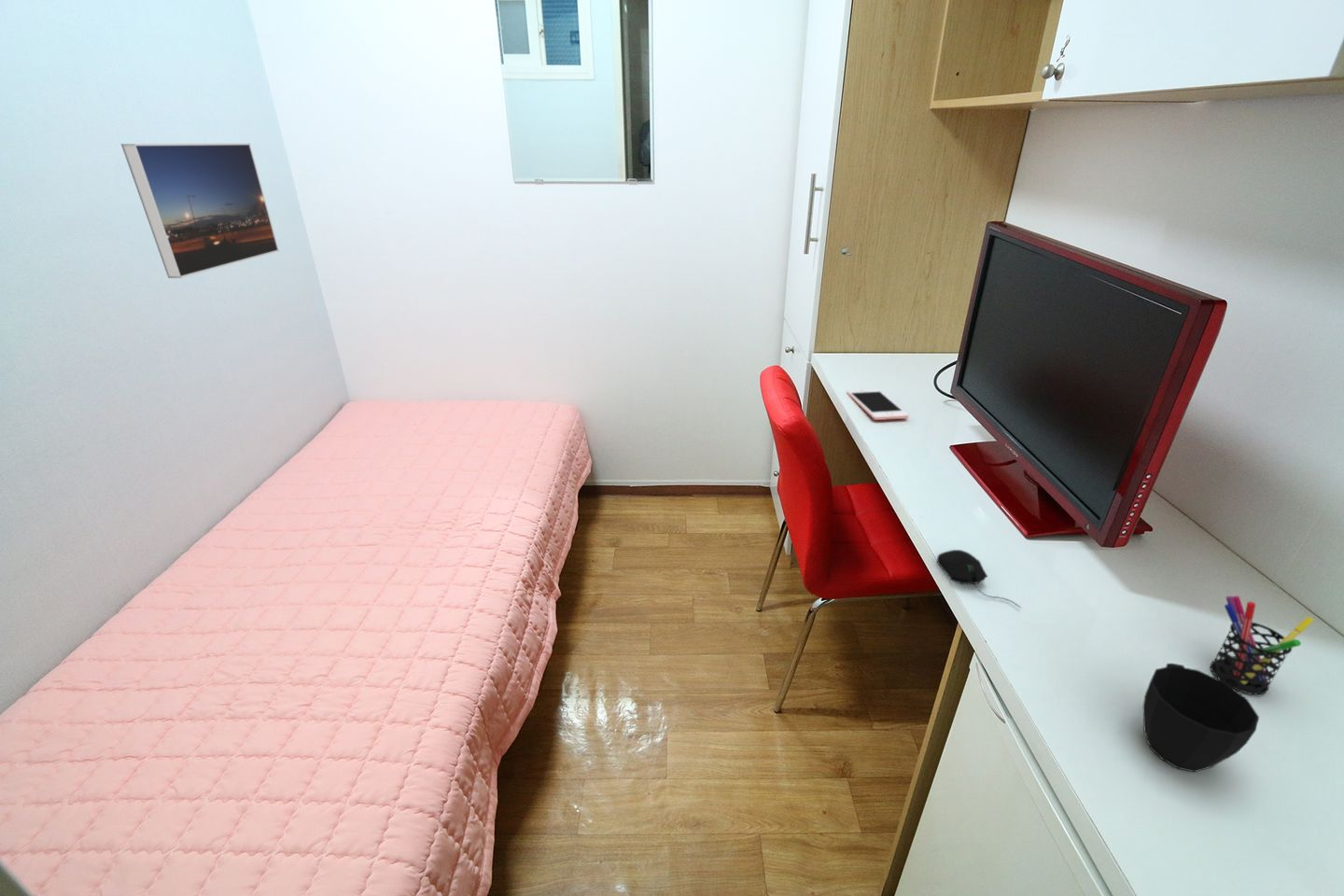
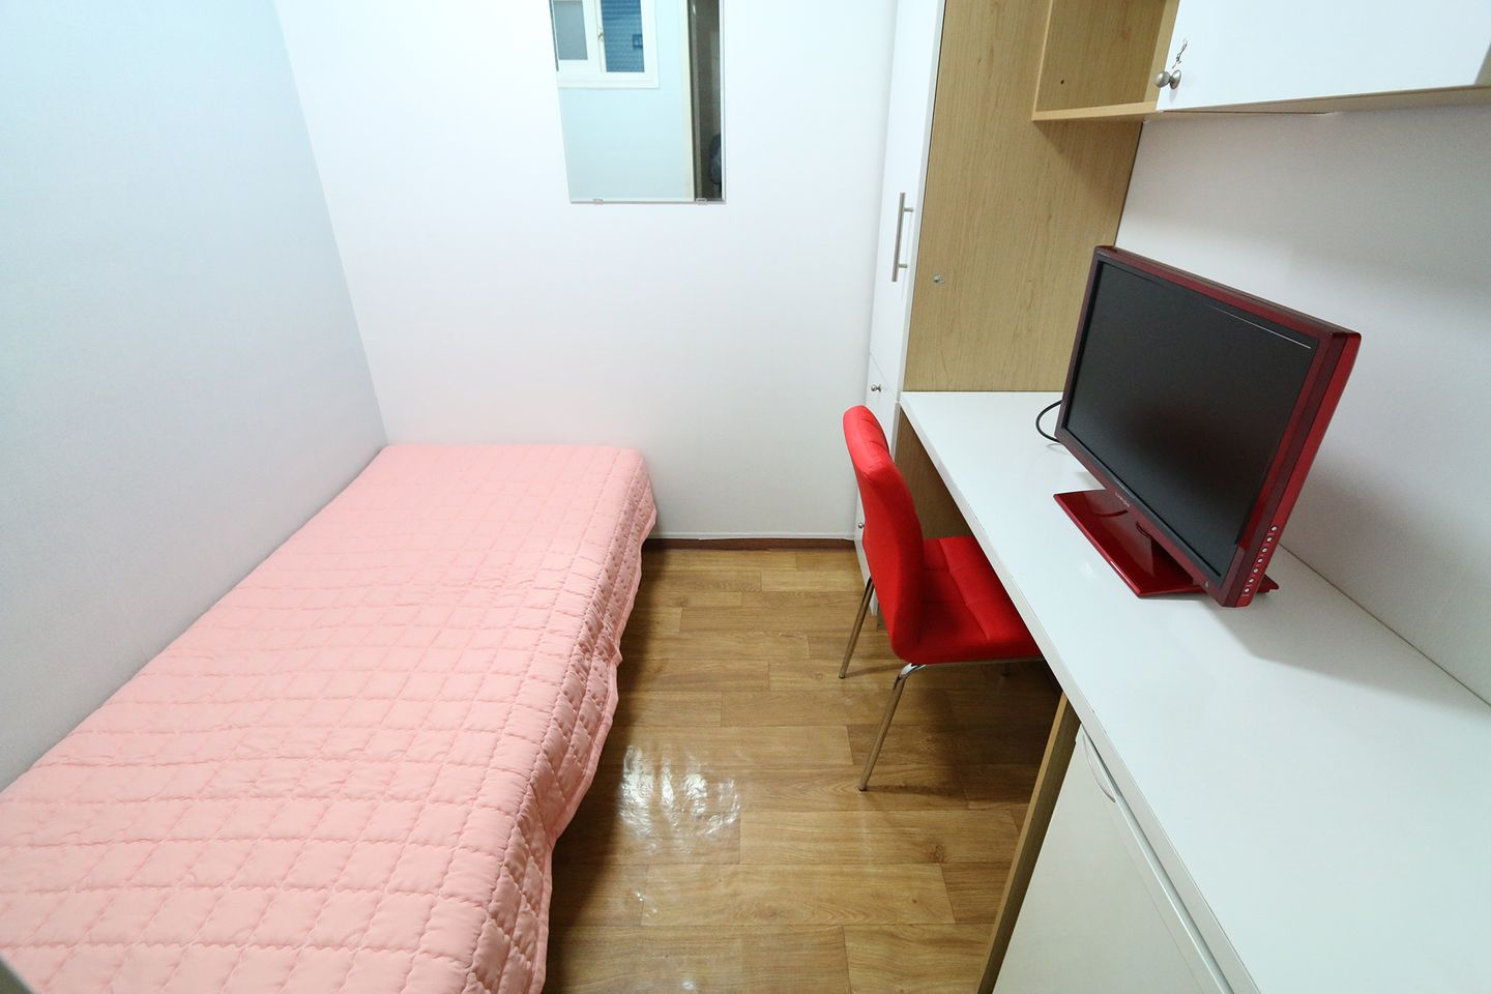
- computer mouse (976, 571)
- cell phone (875, 403)
- cup (1191, 721)
- pen holder (1258, 646)
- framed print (212, 205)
